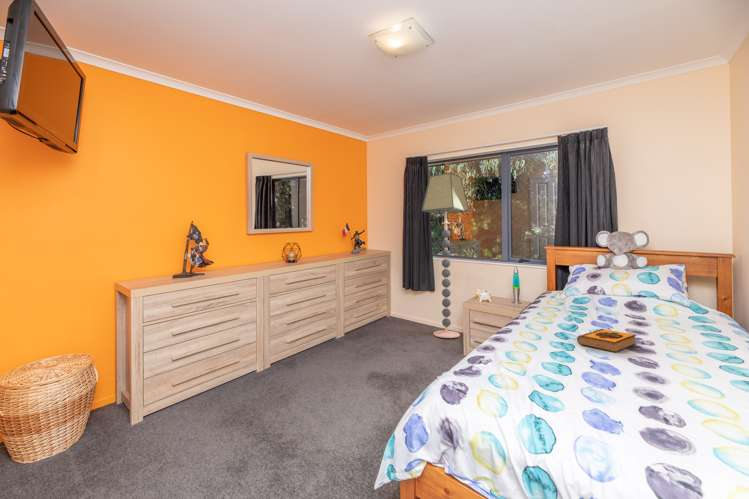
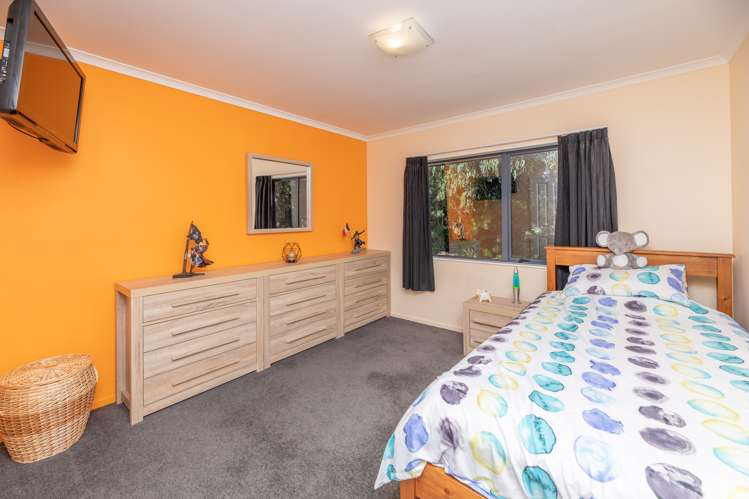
- floor lamp (445, 254)
- hardback book (606, 339)
